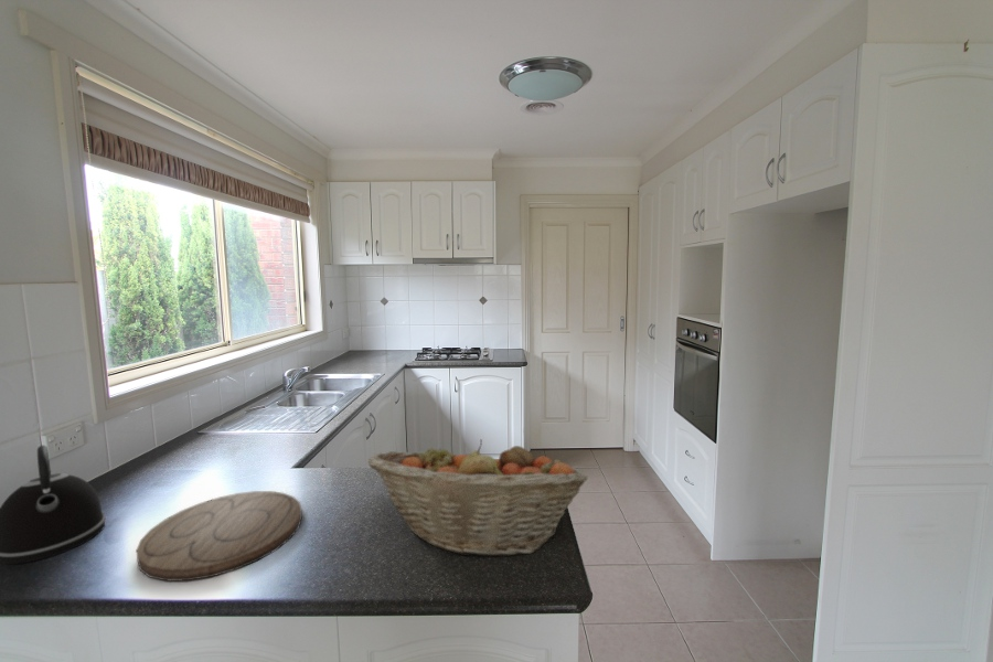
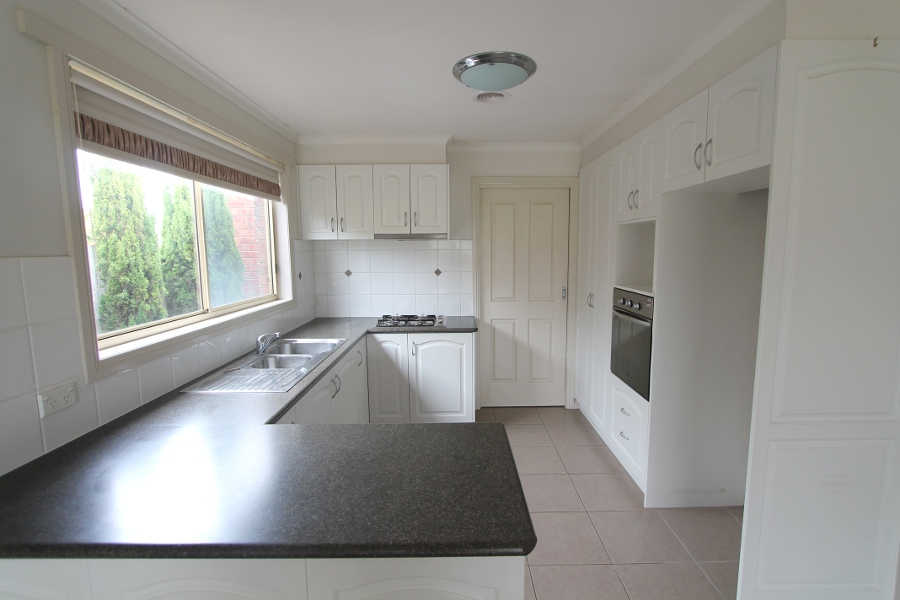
- cutting board (226, 528)
- kettle (47, 493)
- fruit basket (476, 482)
